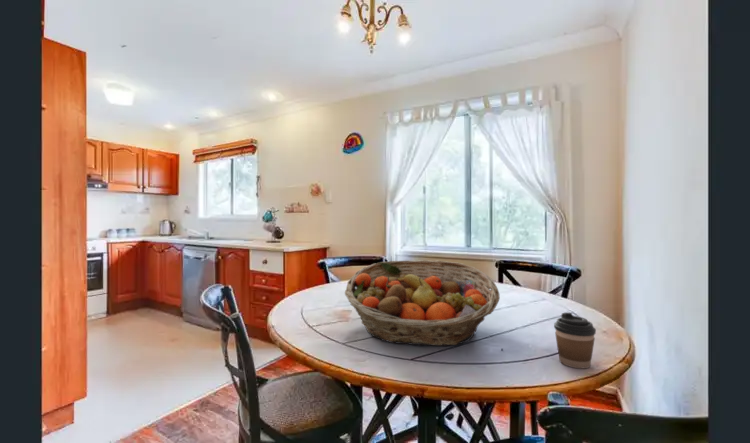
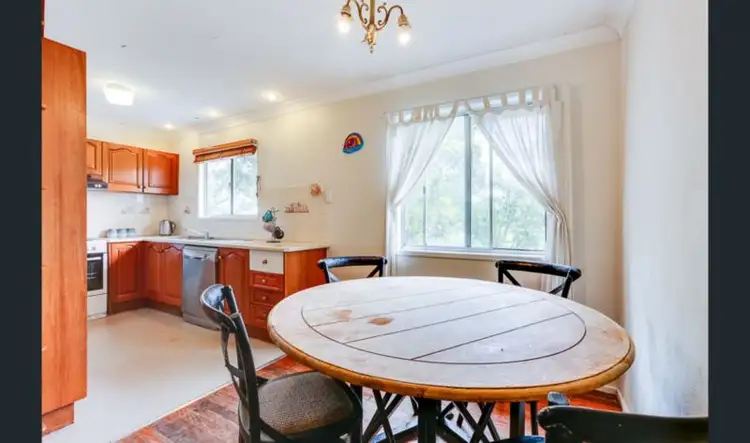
- fruit basket (419, 297)
- coffee cup (574, 339)
